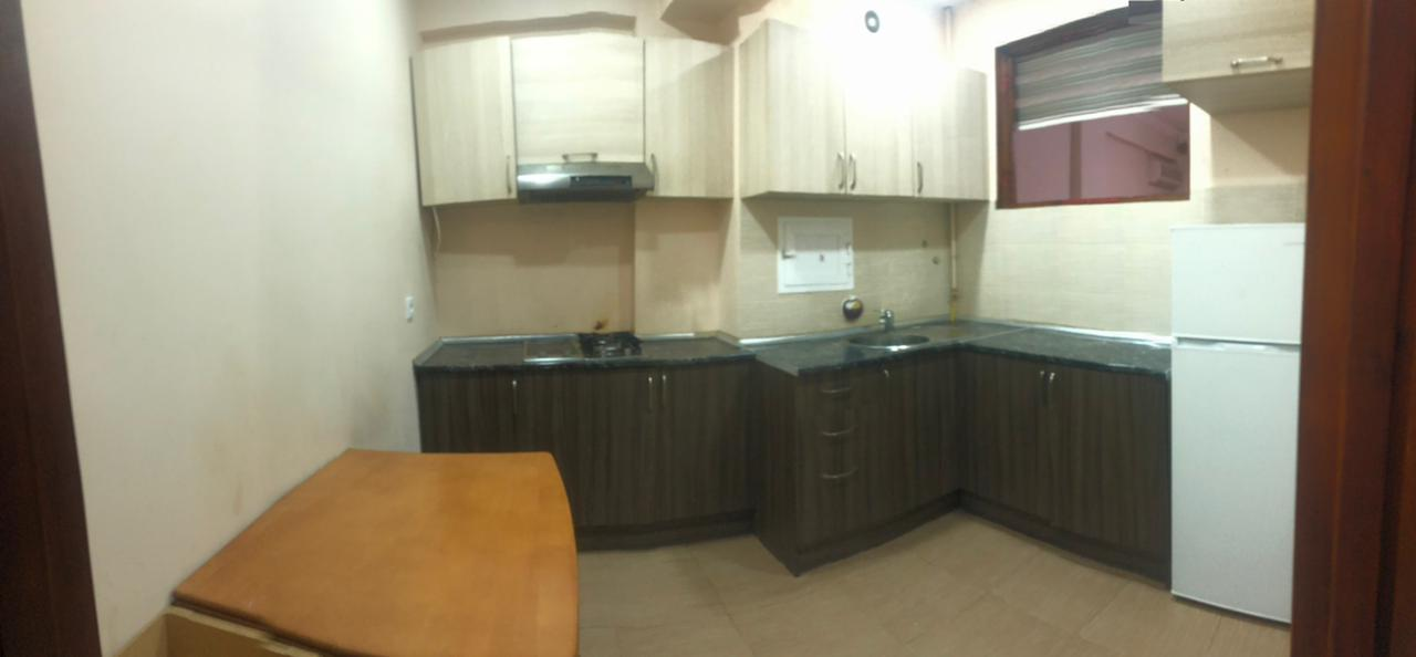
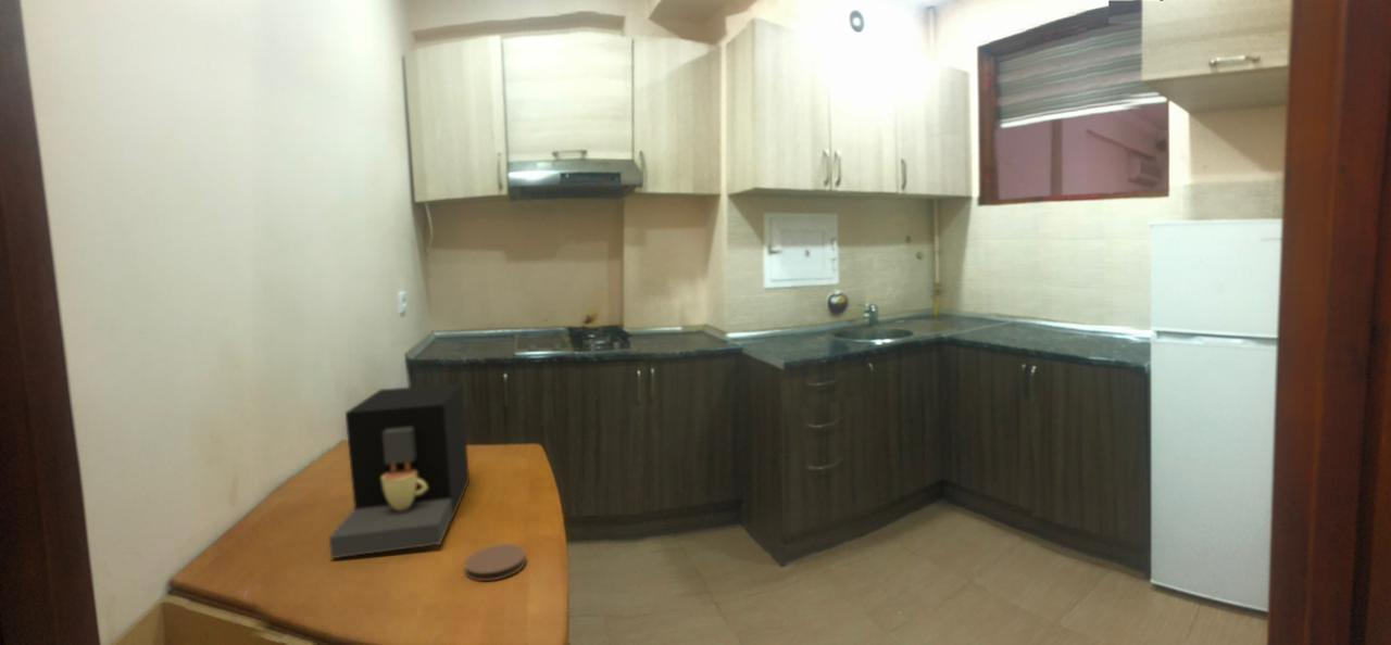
+ coaster (496, 561)
+ coffee maker (406, 458)
